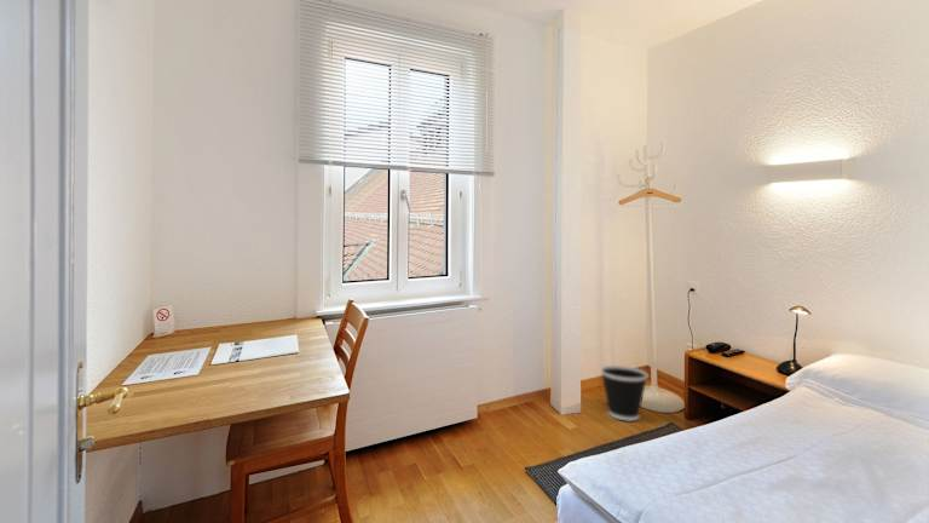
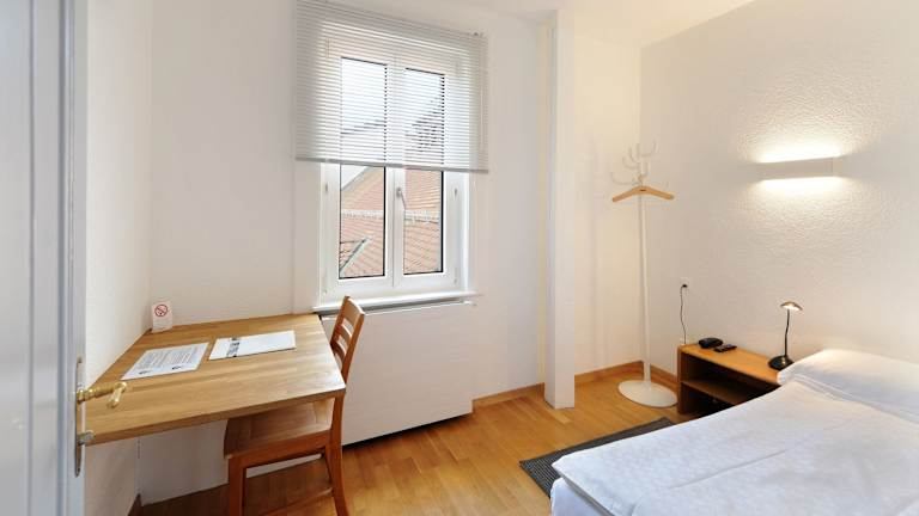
- wastebasket (623, 392)
